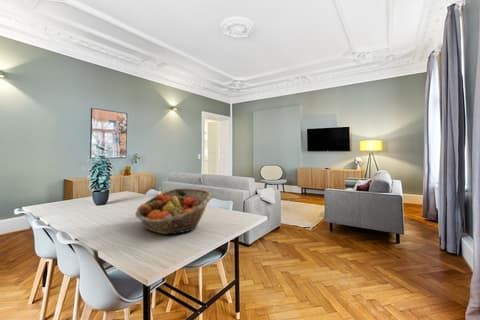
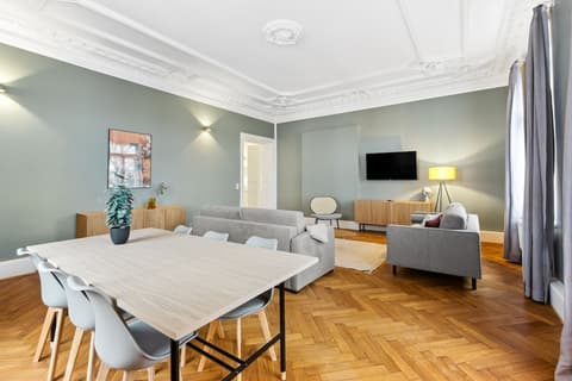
- fruit basket (174, 208)
